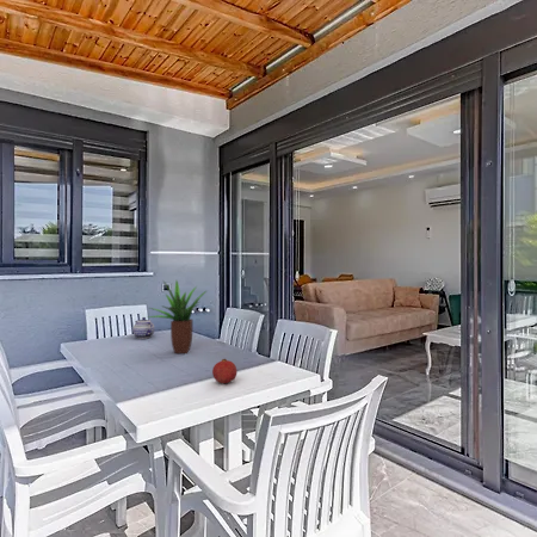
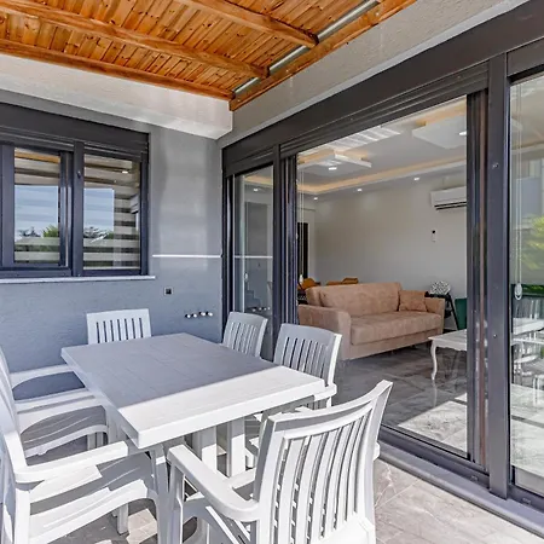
- potted plant (177, 316)
- teapot (143, 327)
- fruit (224, 370)
